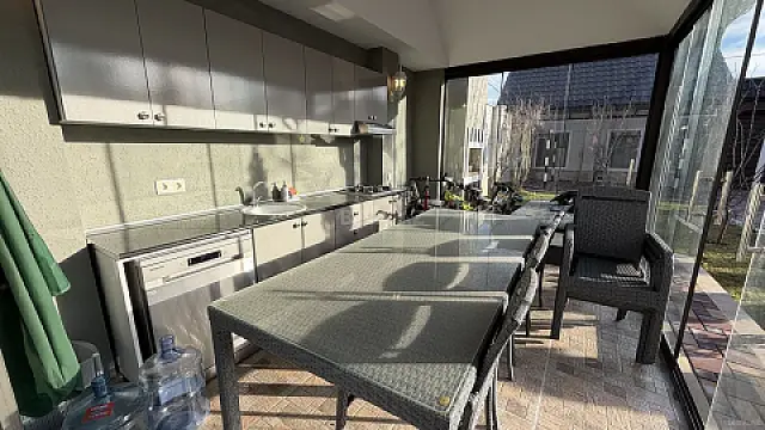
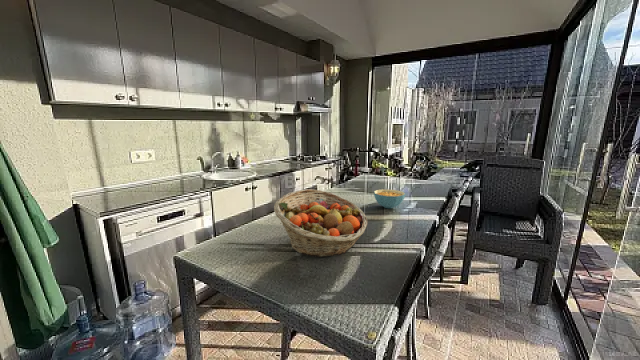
+ fruit basket (322, 219)
+ cereal bowl (388, 199)
